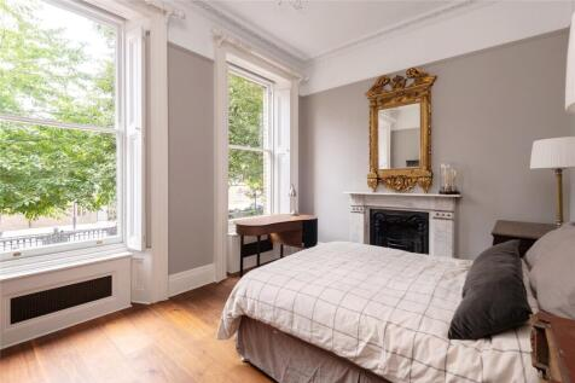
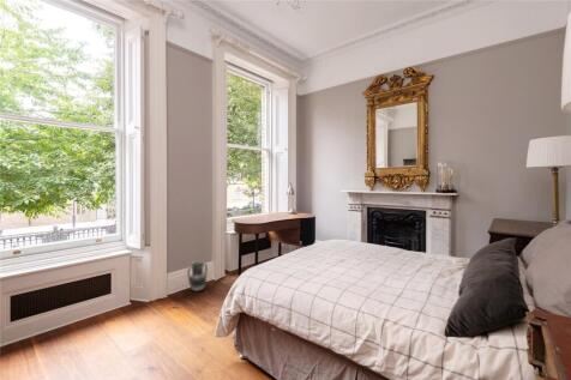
+ ceramic jug (197, 275)
